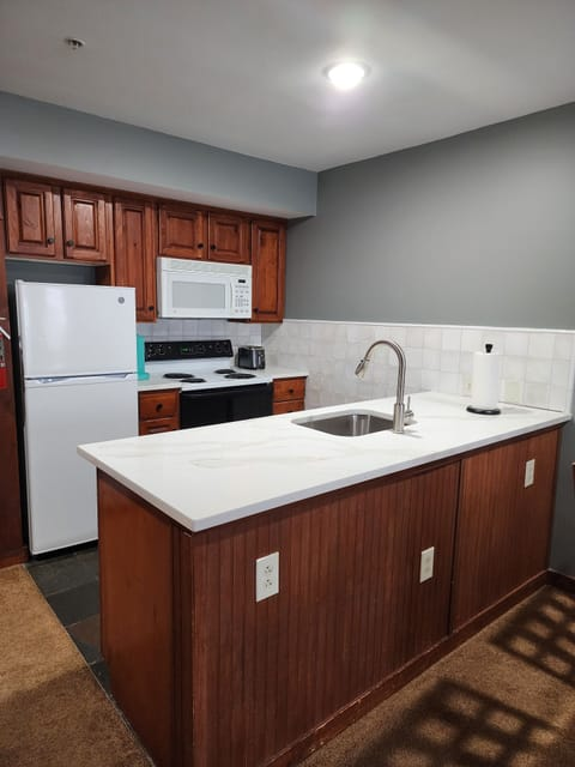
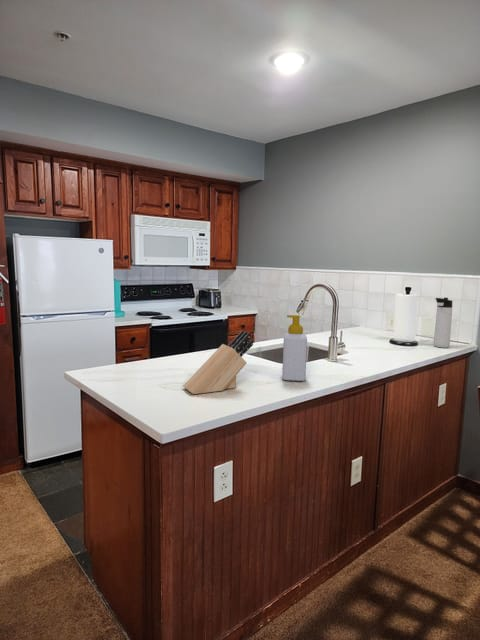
+ knife block (220, 360)
+ soap bottle (294, 347)
+ thermos bottle (441, 322)
